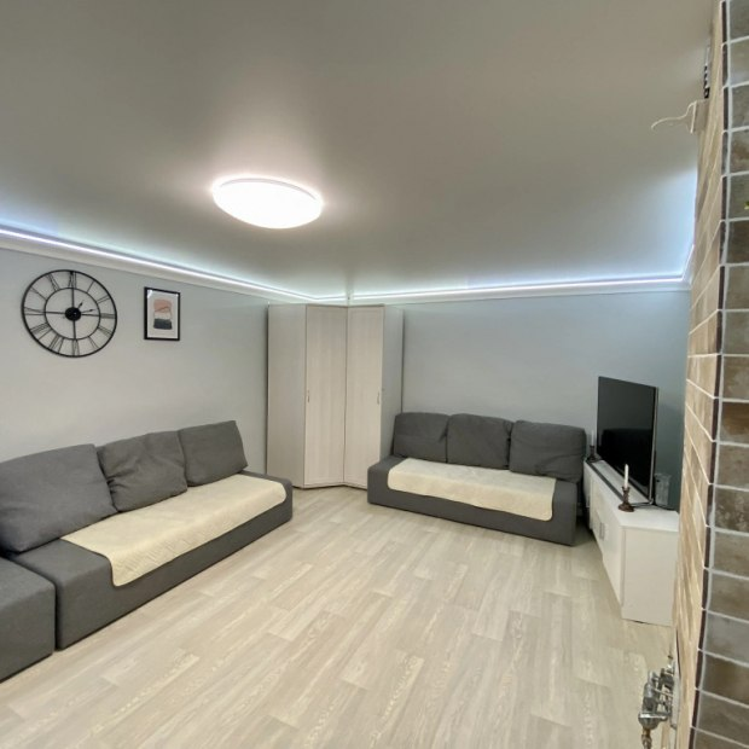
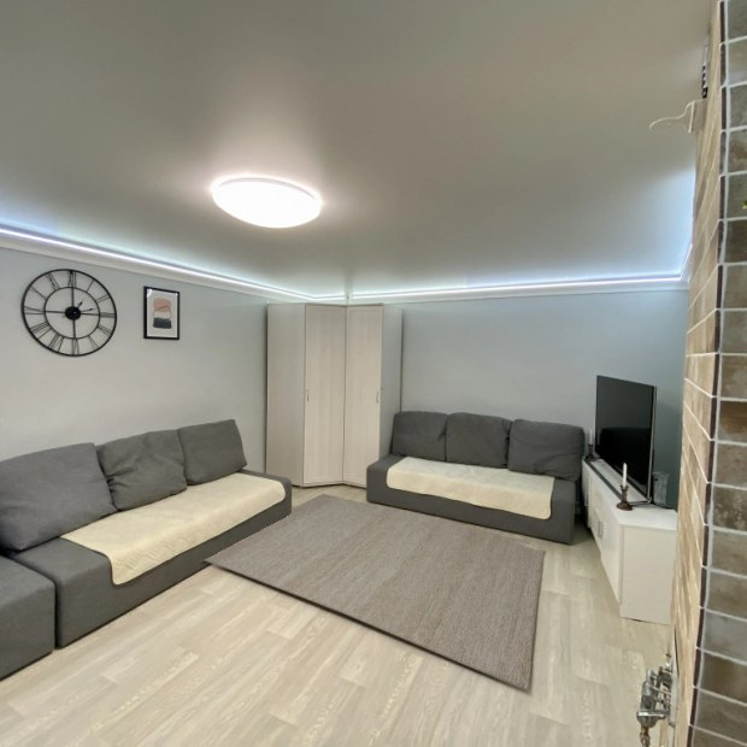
+ rug (382, 551)
